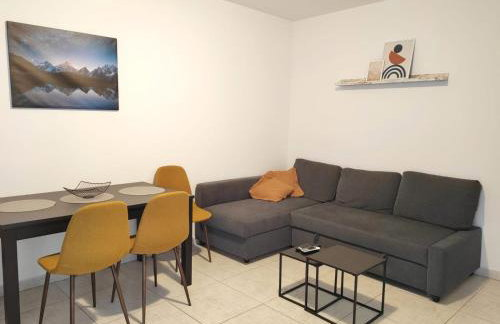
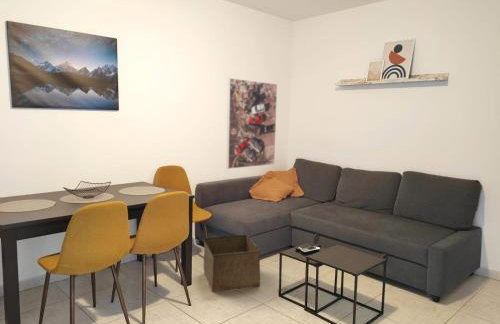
+ storage bin (230, 261)
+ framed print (252, 124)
